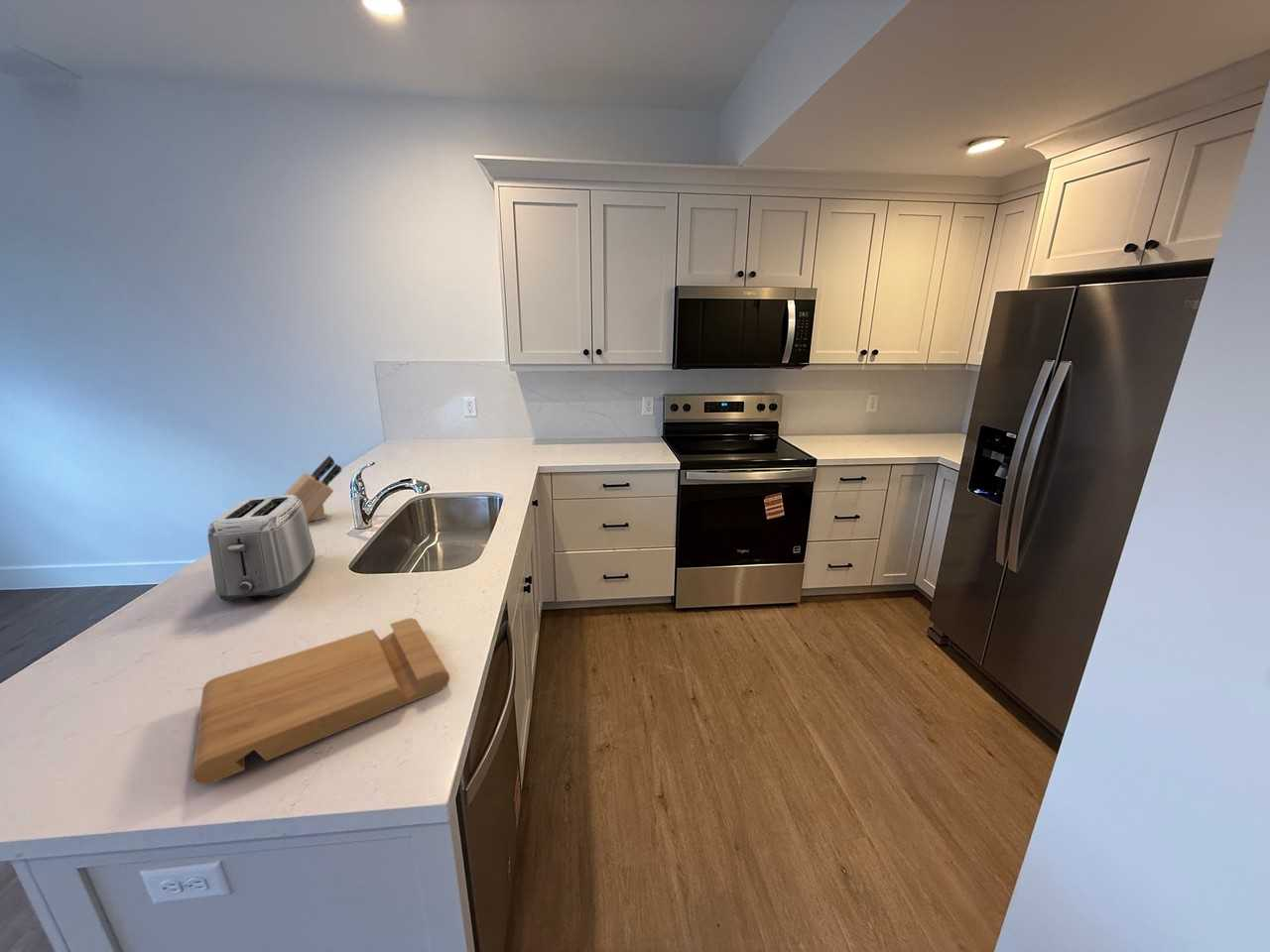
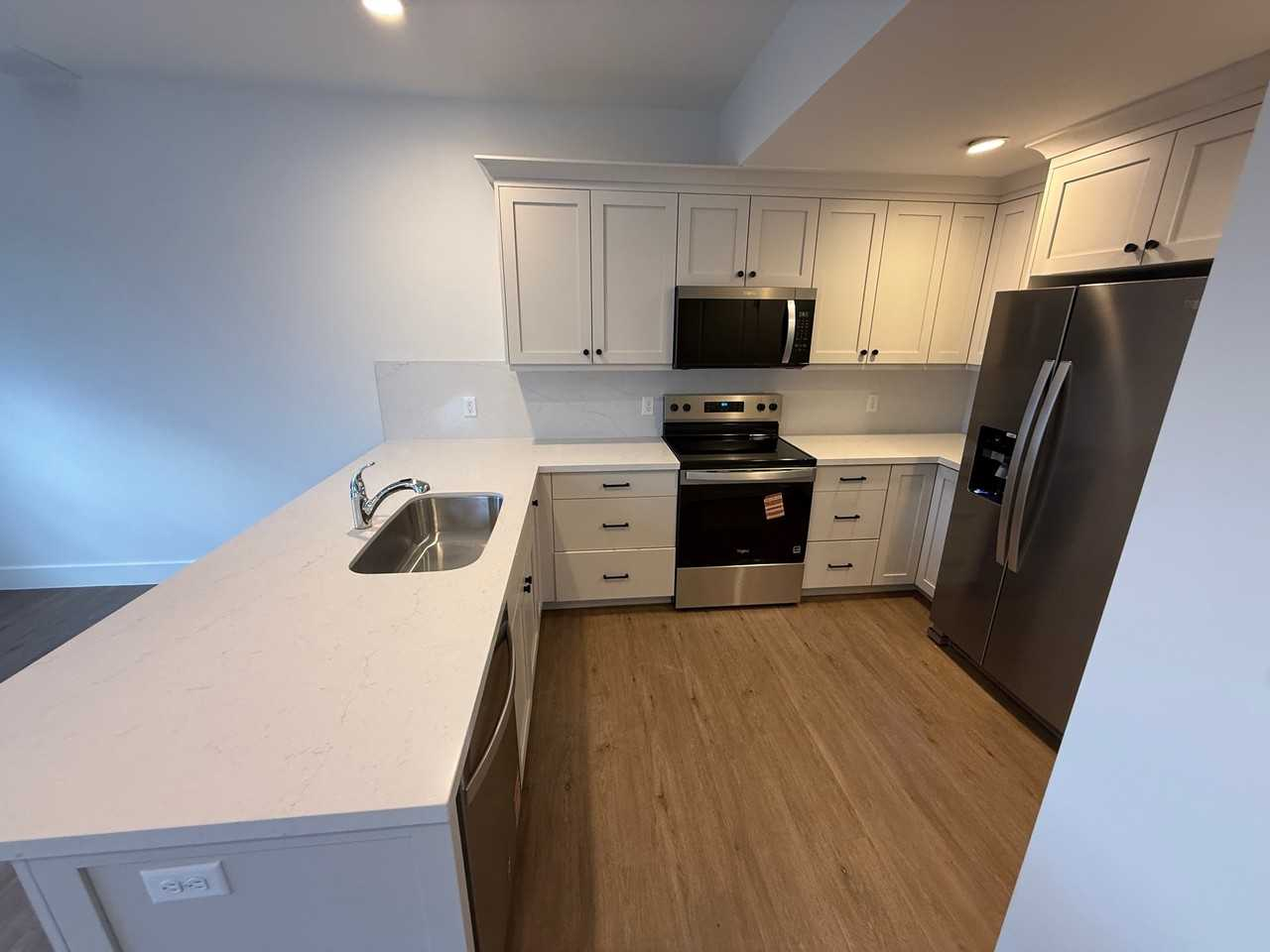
- knife block (300, 491)
- cutting board (329, 684)
- toaster (267, 541)
